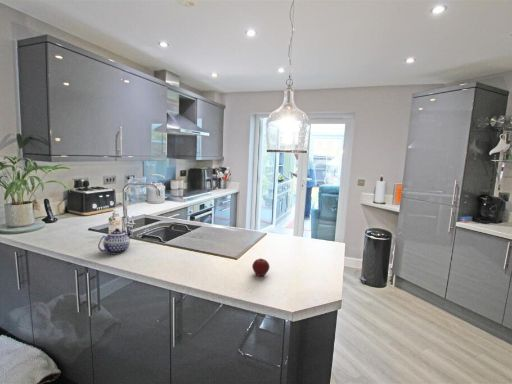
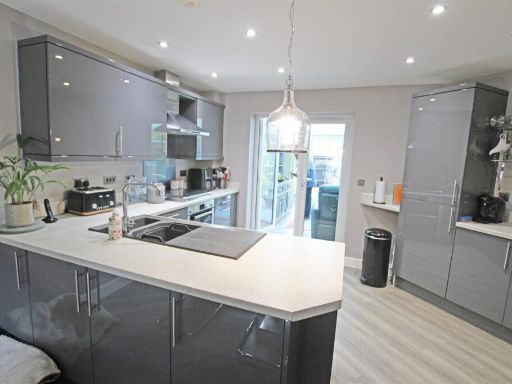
- apple (260, 266)
- teapot (116, 239)
